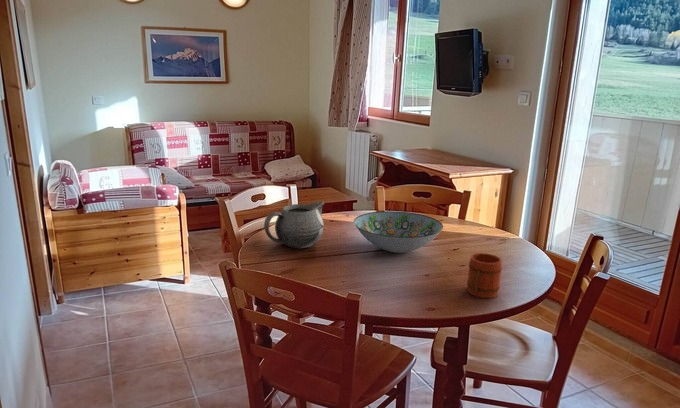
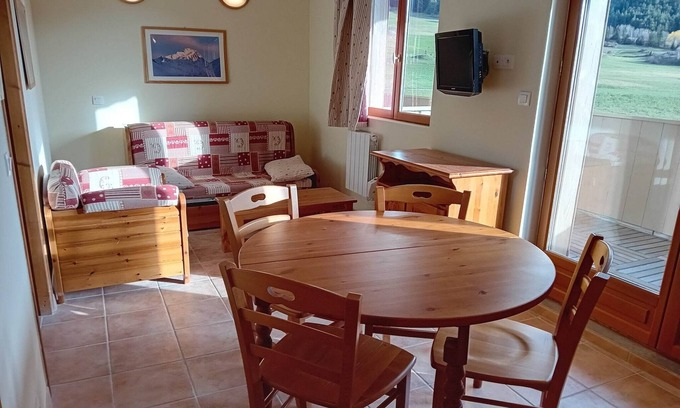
- teapot (295, 224)
- decorative bowl (397, 236)
- mug (482, 276)
